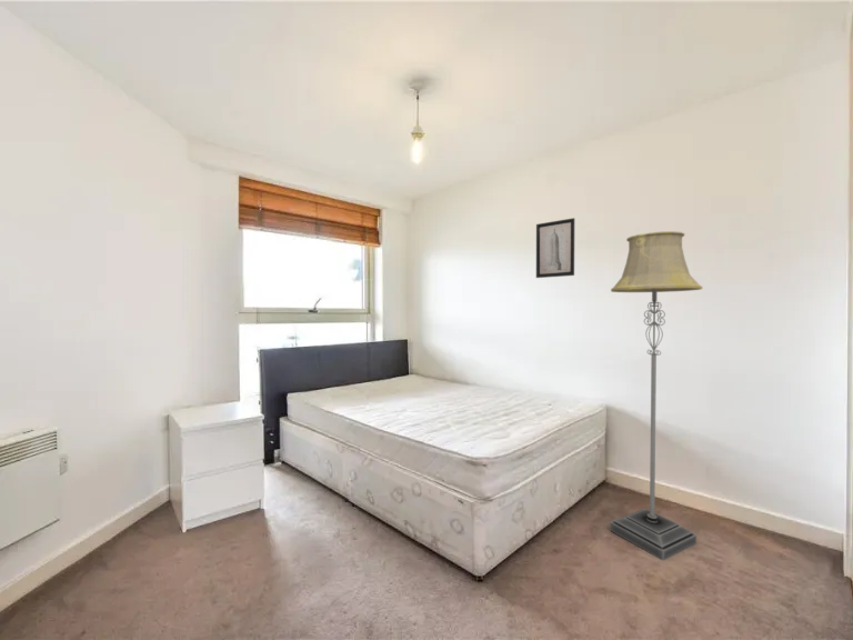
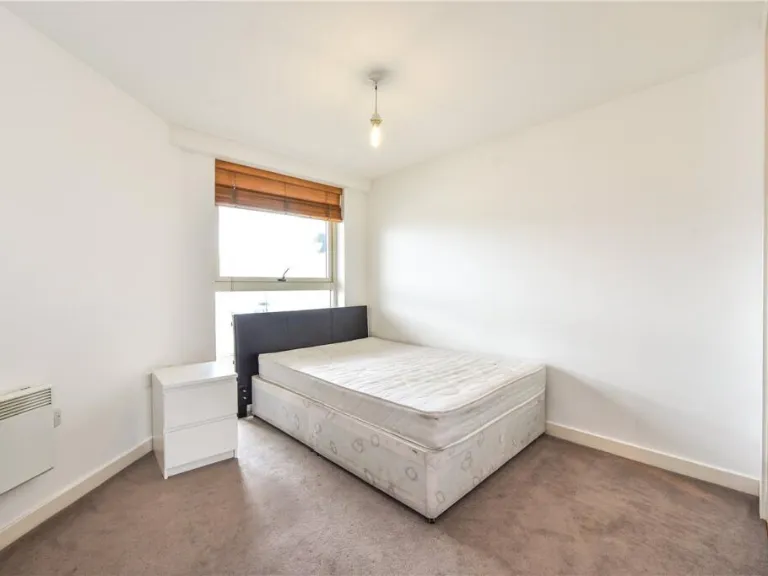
- floor lamp (652, 388)
- wall art (554, 249)
